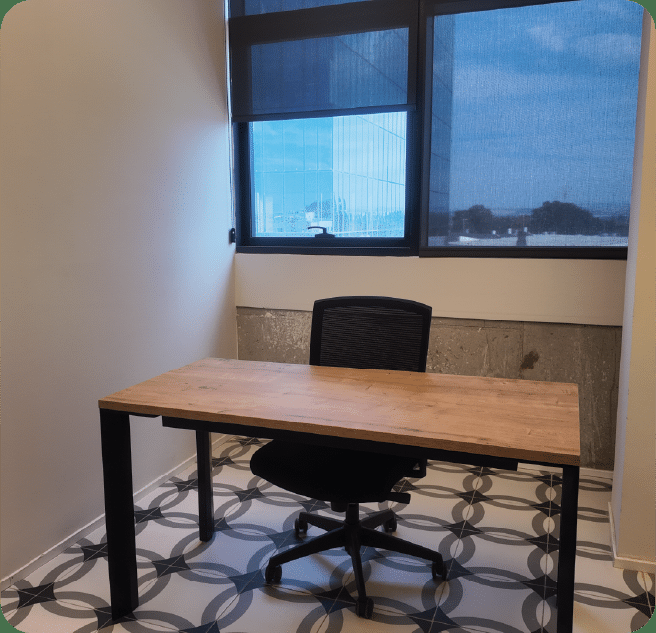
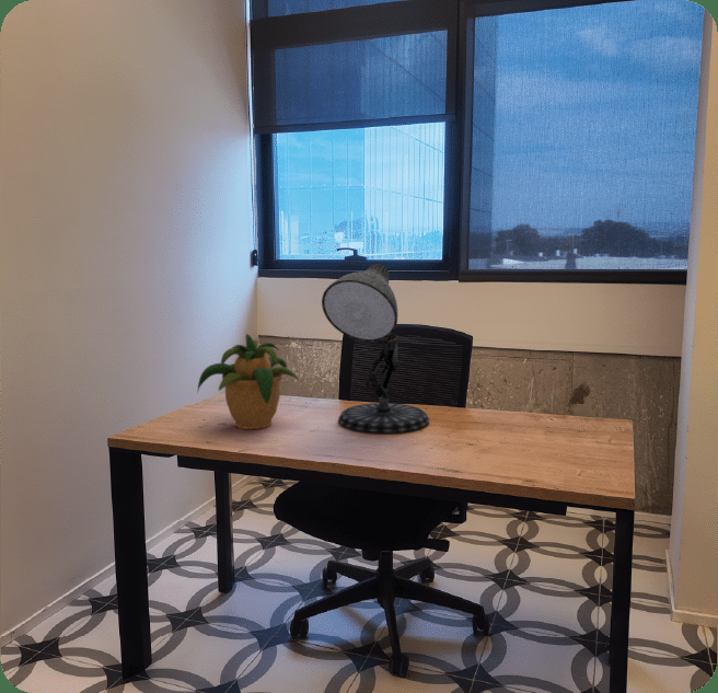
+ potted plant (256, 379)
+ desk lamp (378, 343)
